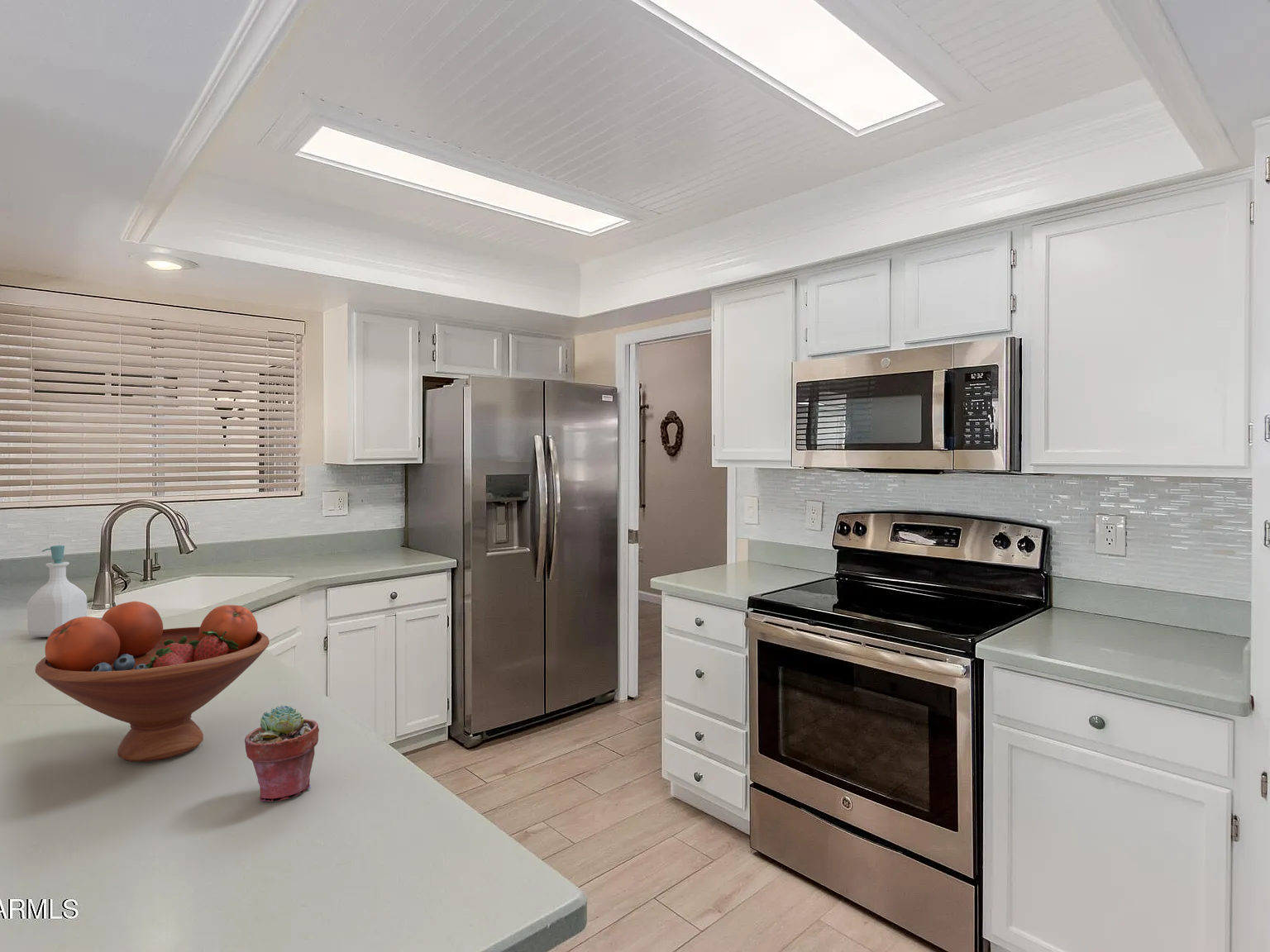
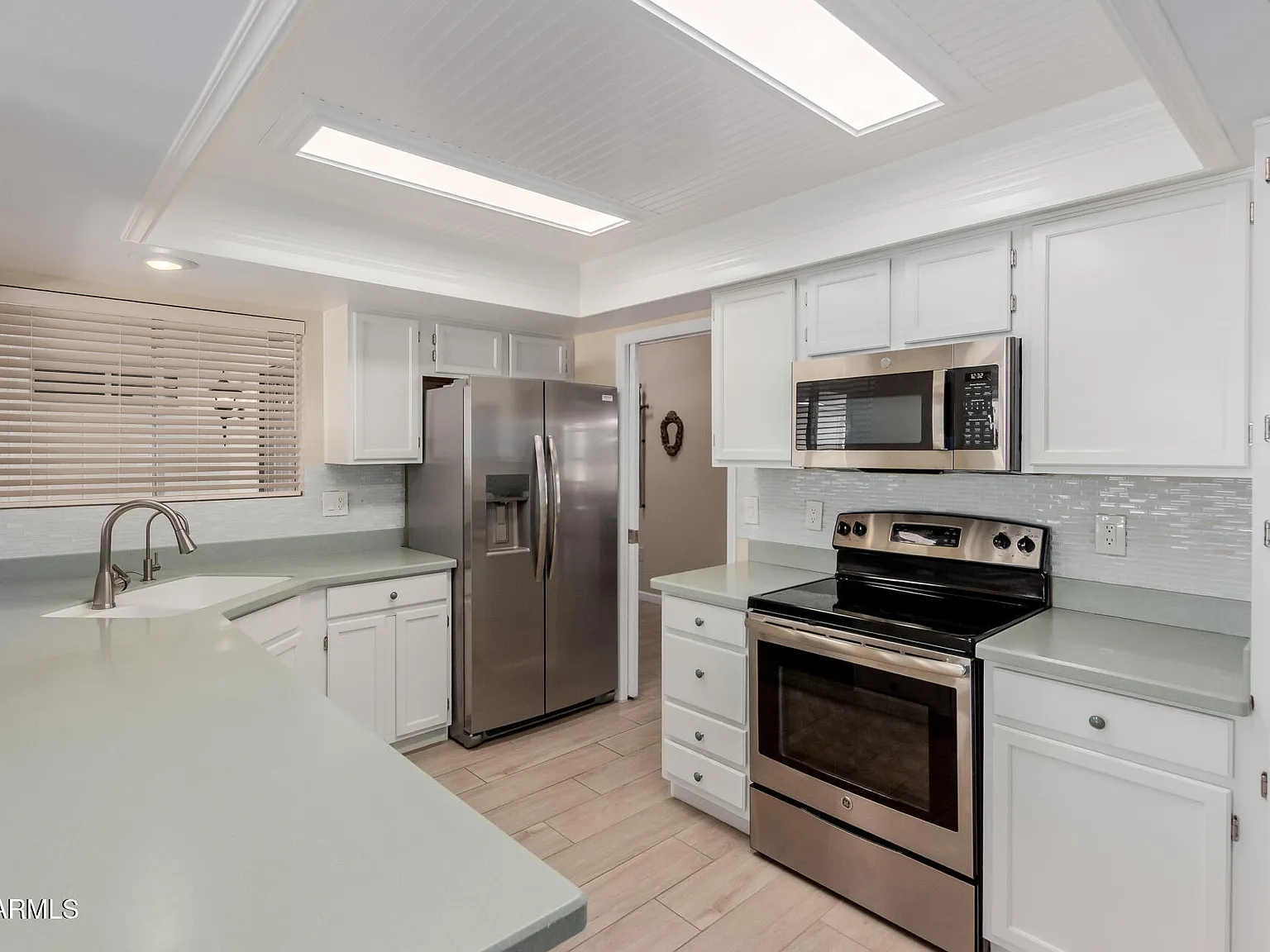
- potted succulent (283, 748)
- fruit bowl (160, 678)
- soap bottle (58, 589)
